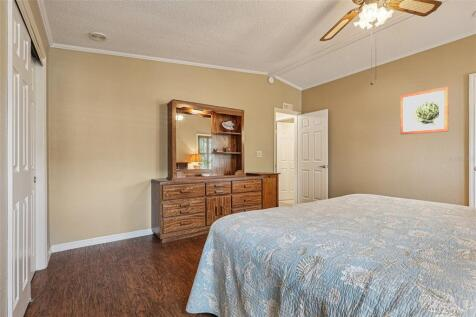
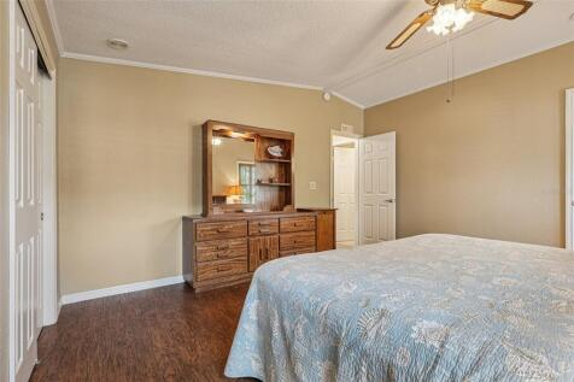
- wall art (423, 112)
